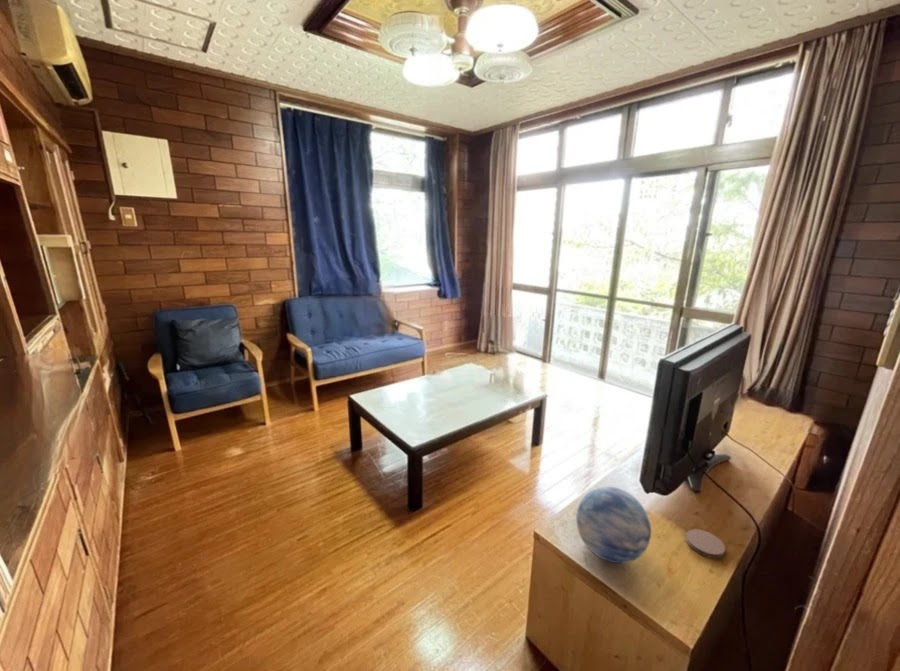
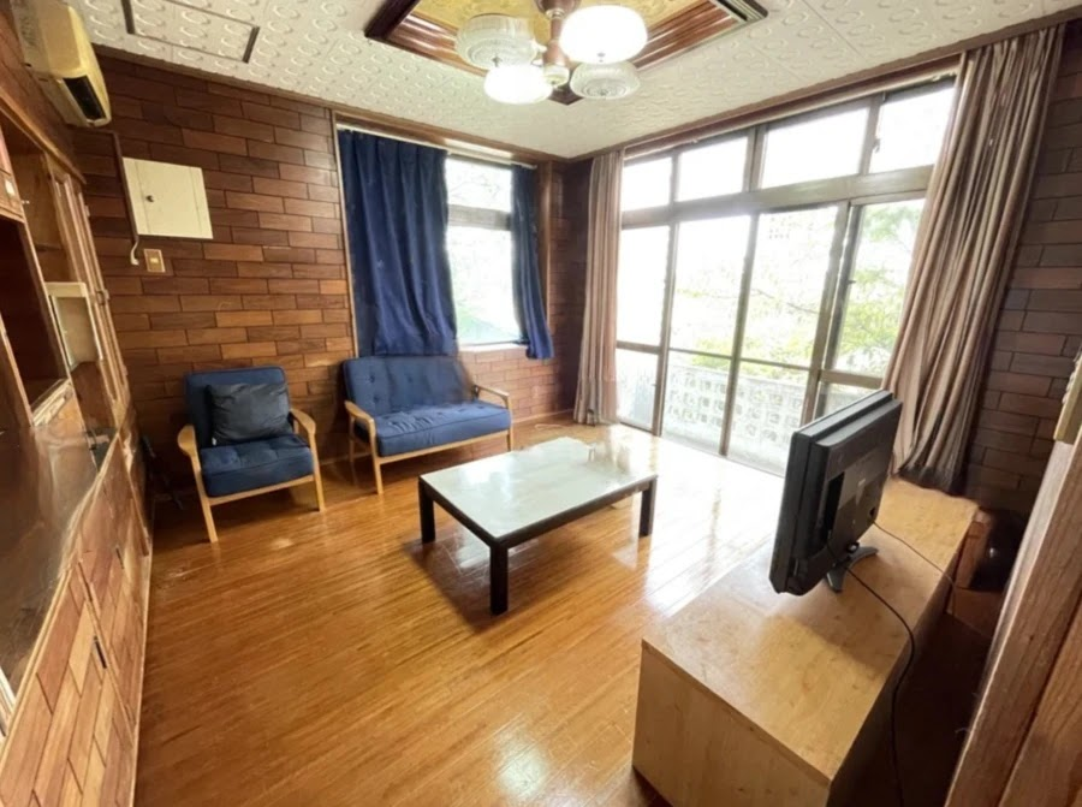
- decorative orb (612, 523)
- coaster (705, 543)
